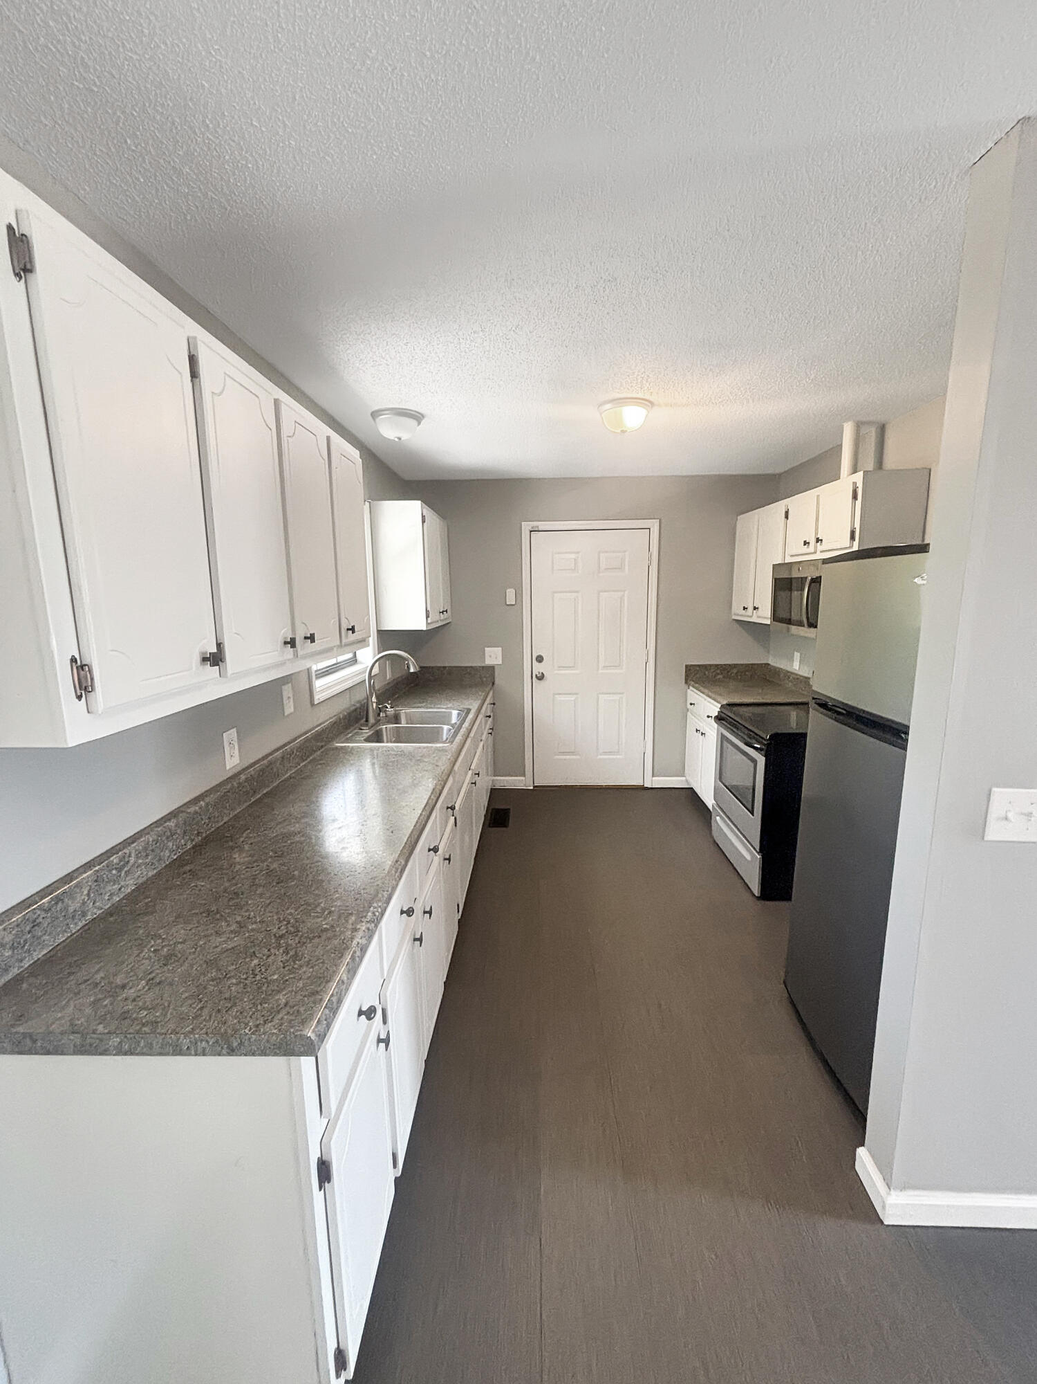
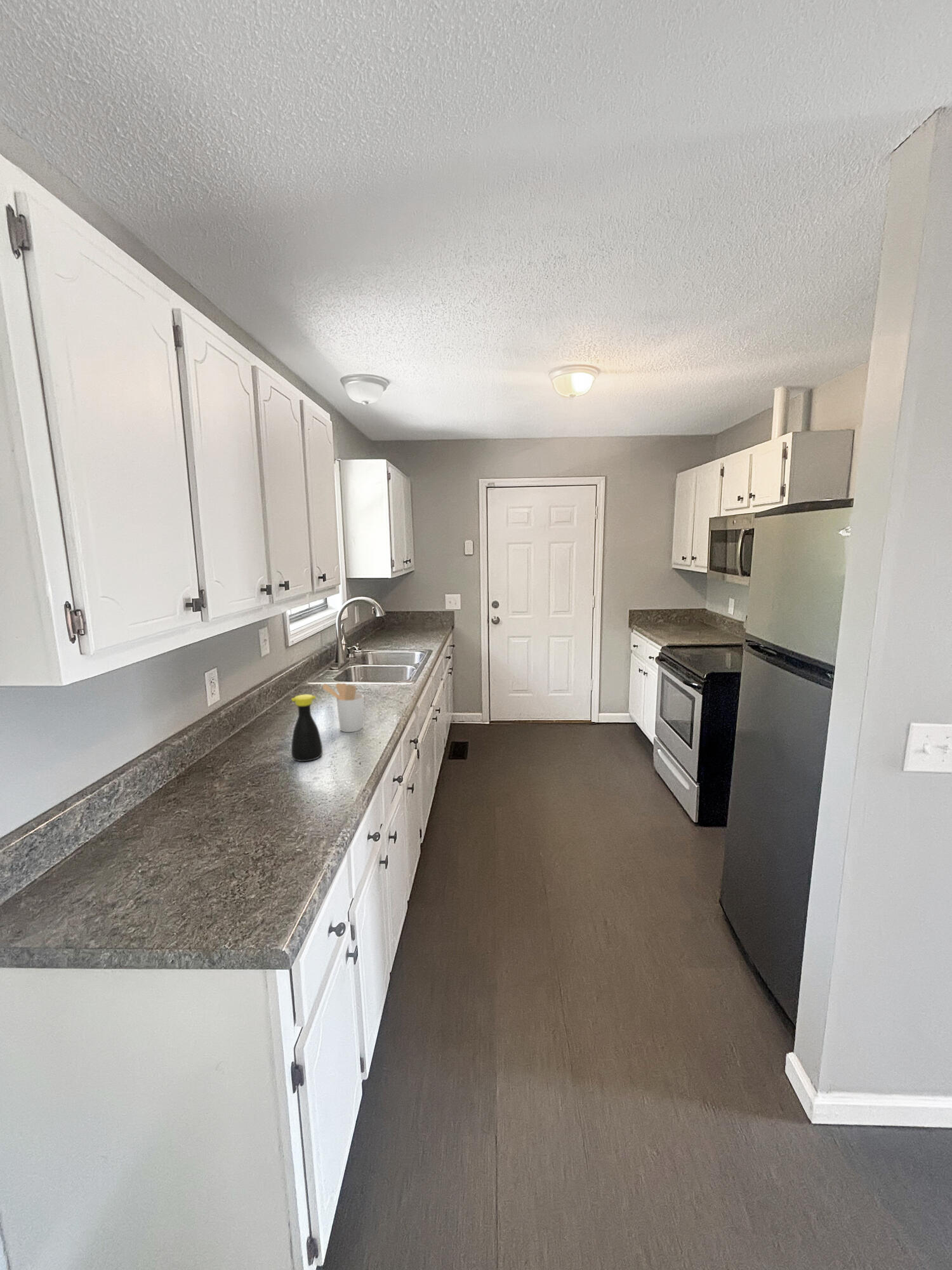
+ utensil holder (343, 705)
+ bottle (305, 726)
